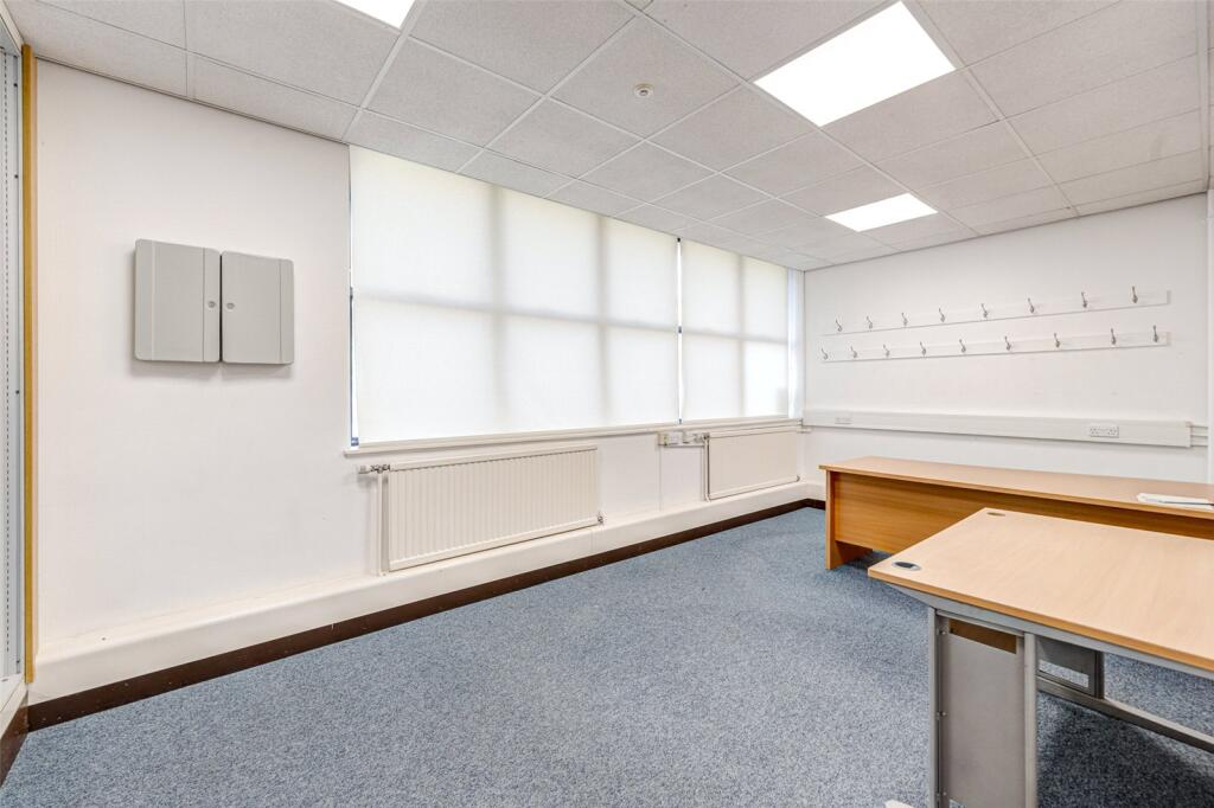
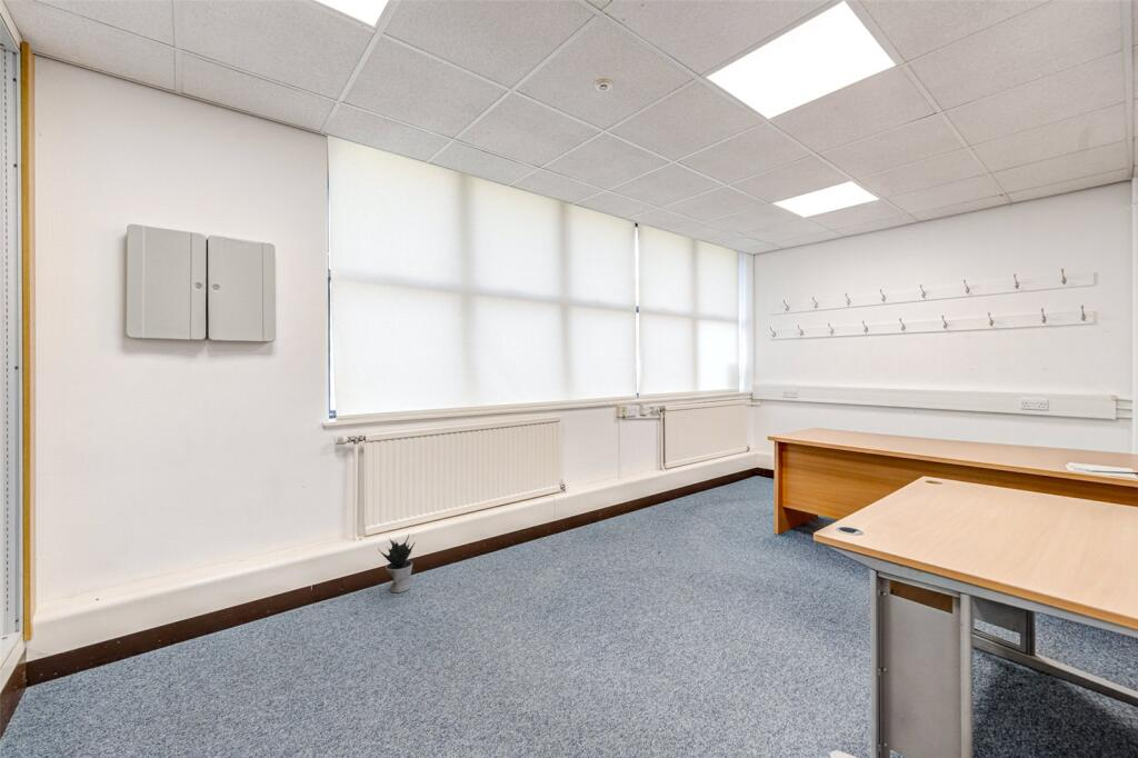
+ potted plant (398, 562)
